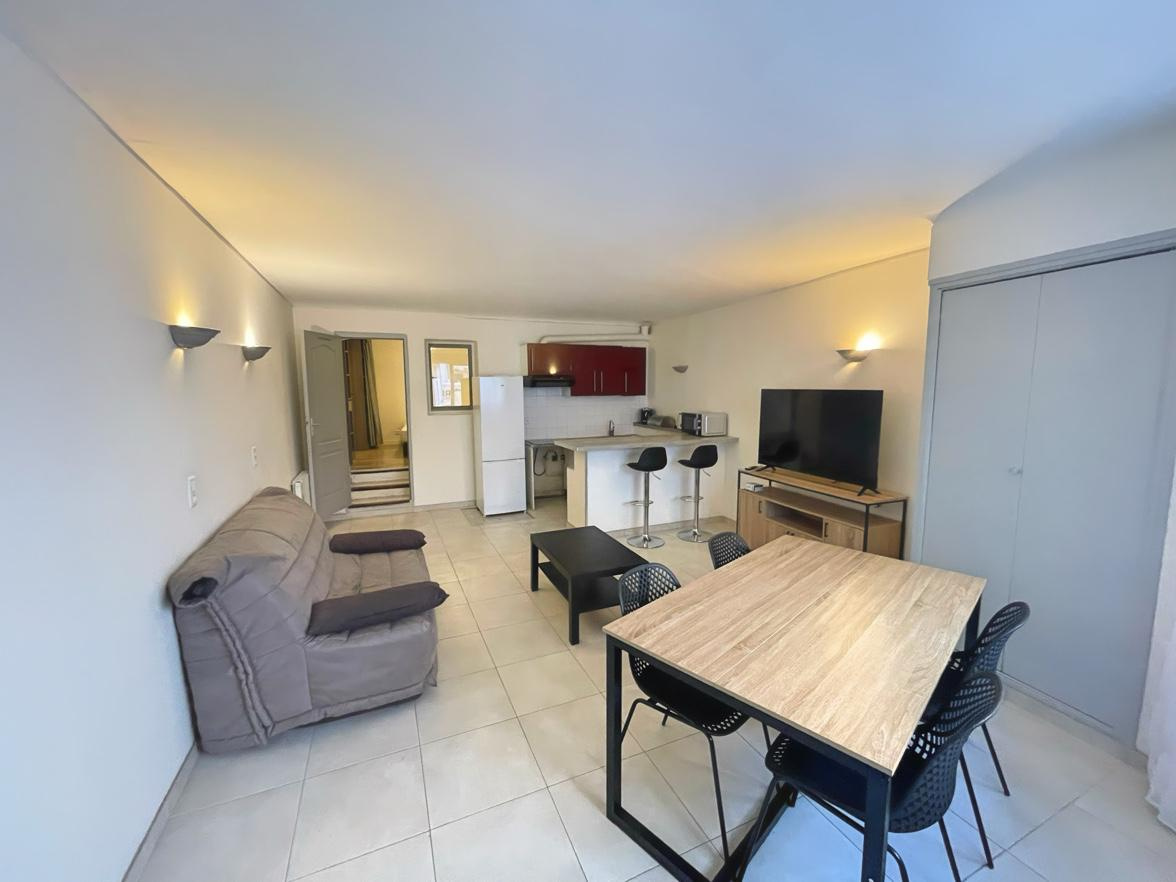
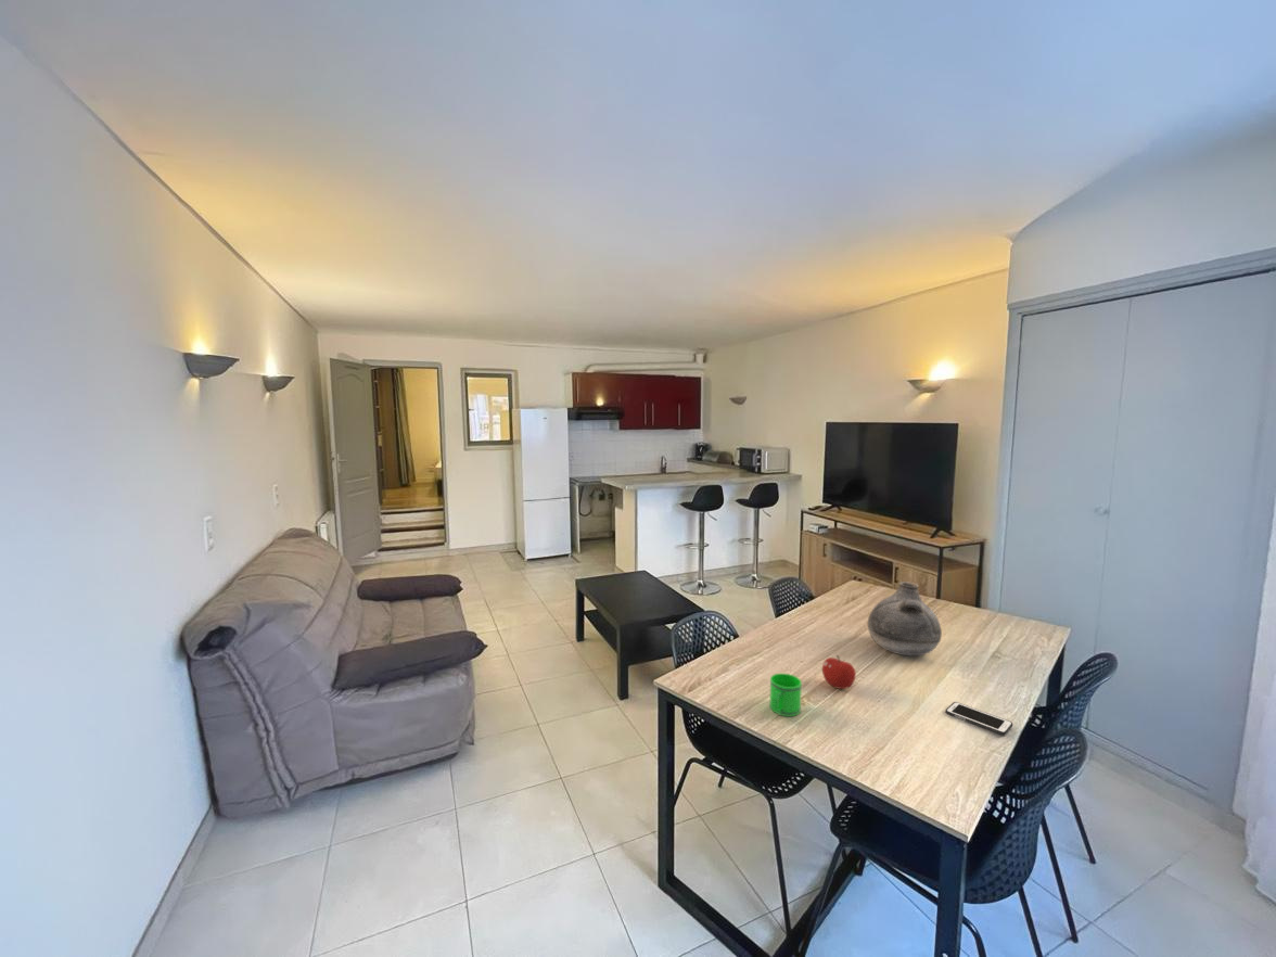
+ fruit (839, 671)
+ vase (904, 616)
+ cell phone (978, 717)
+ mug (782, 697)
